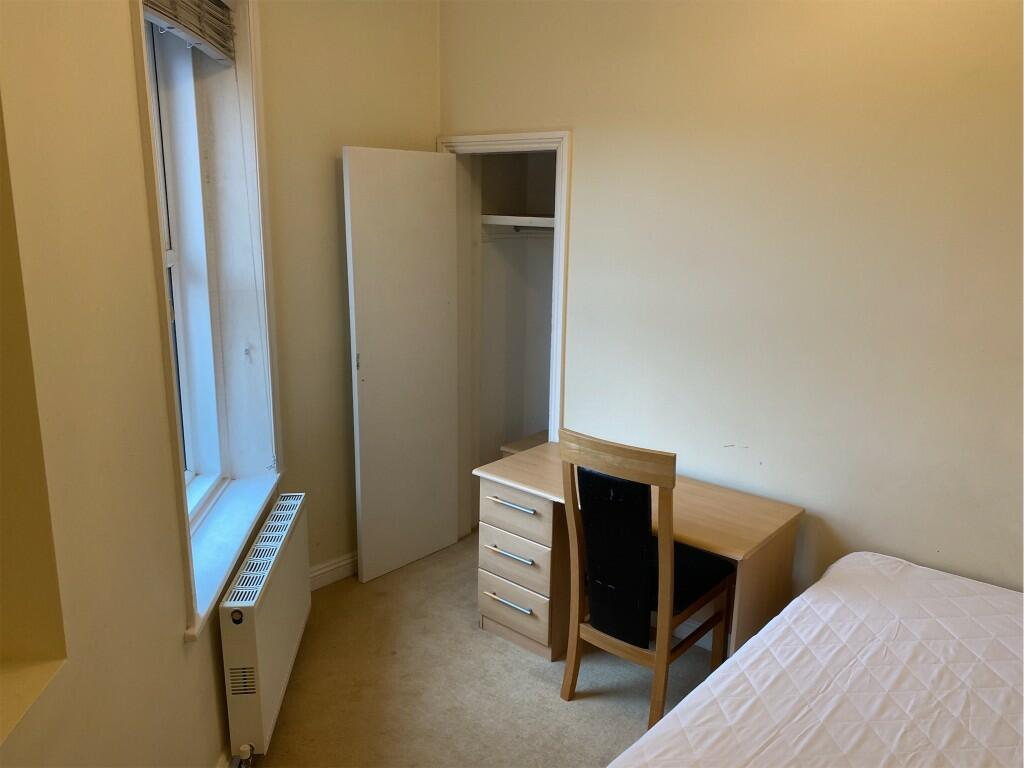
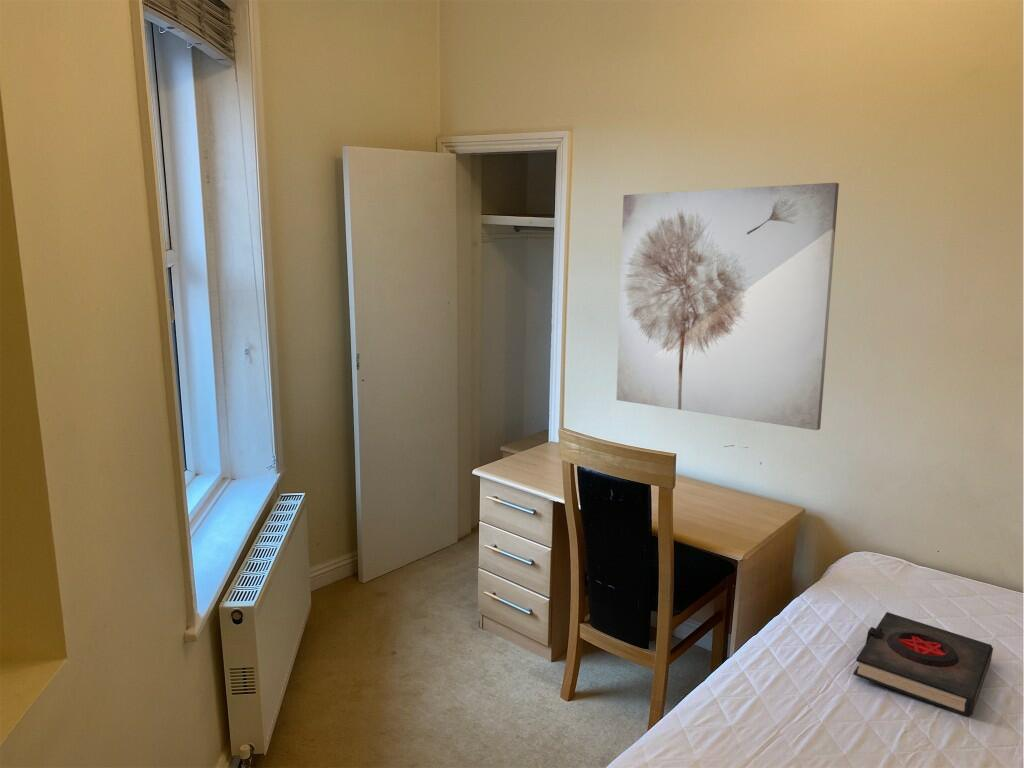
+ book (923, 655)
+ wall art (715, 304)
